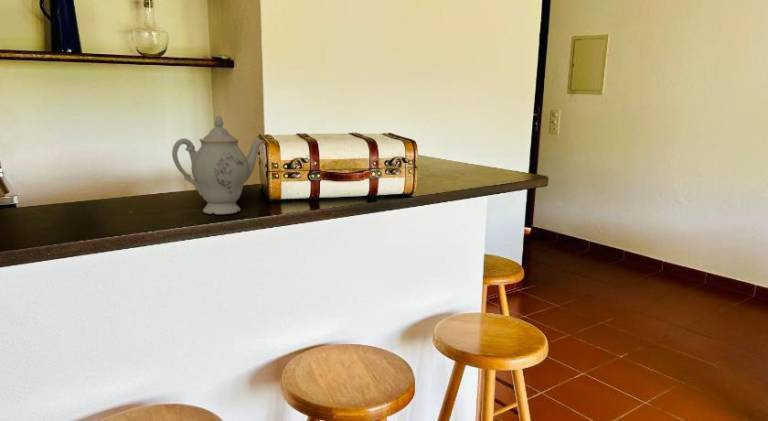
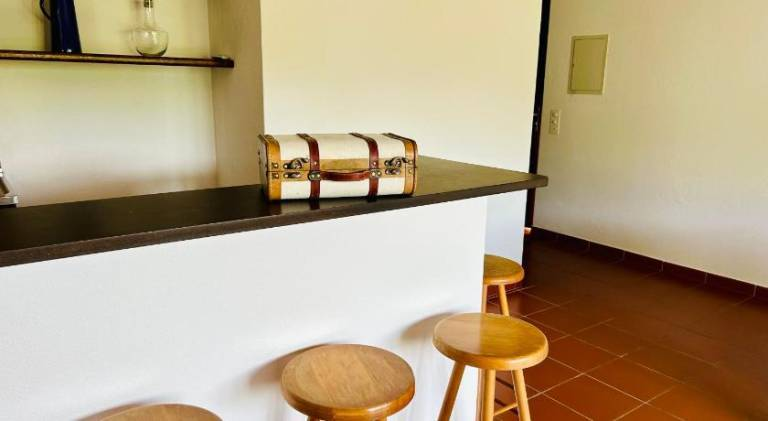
- chinaware (220, 164)
